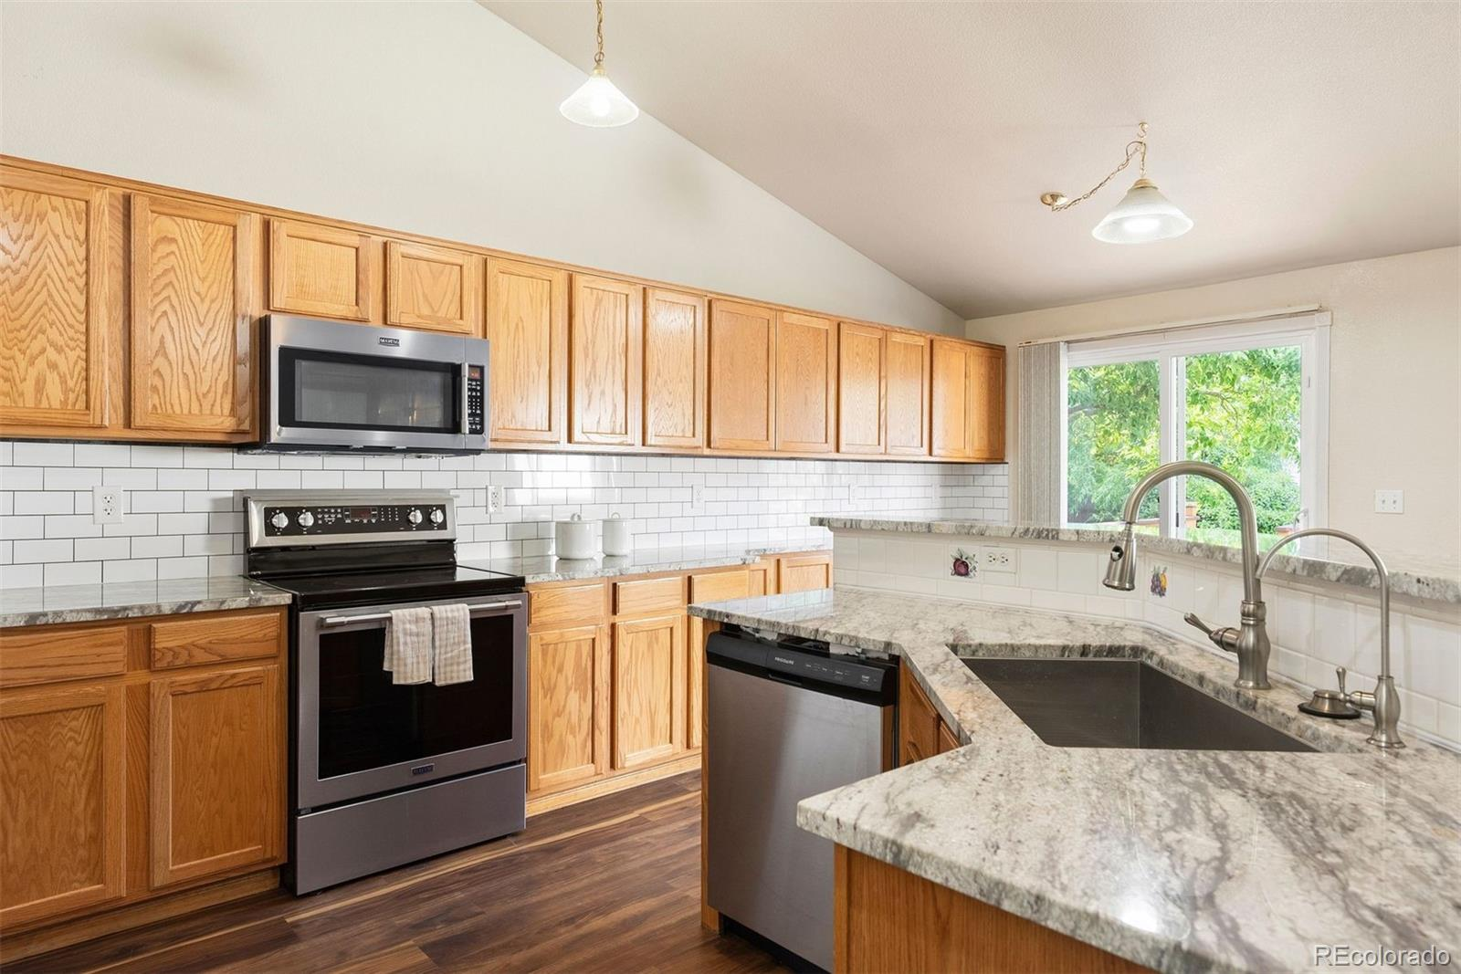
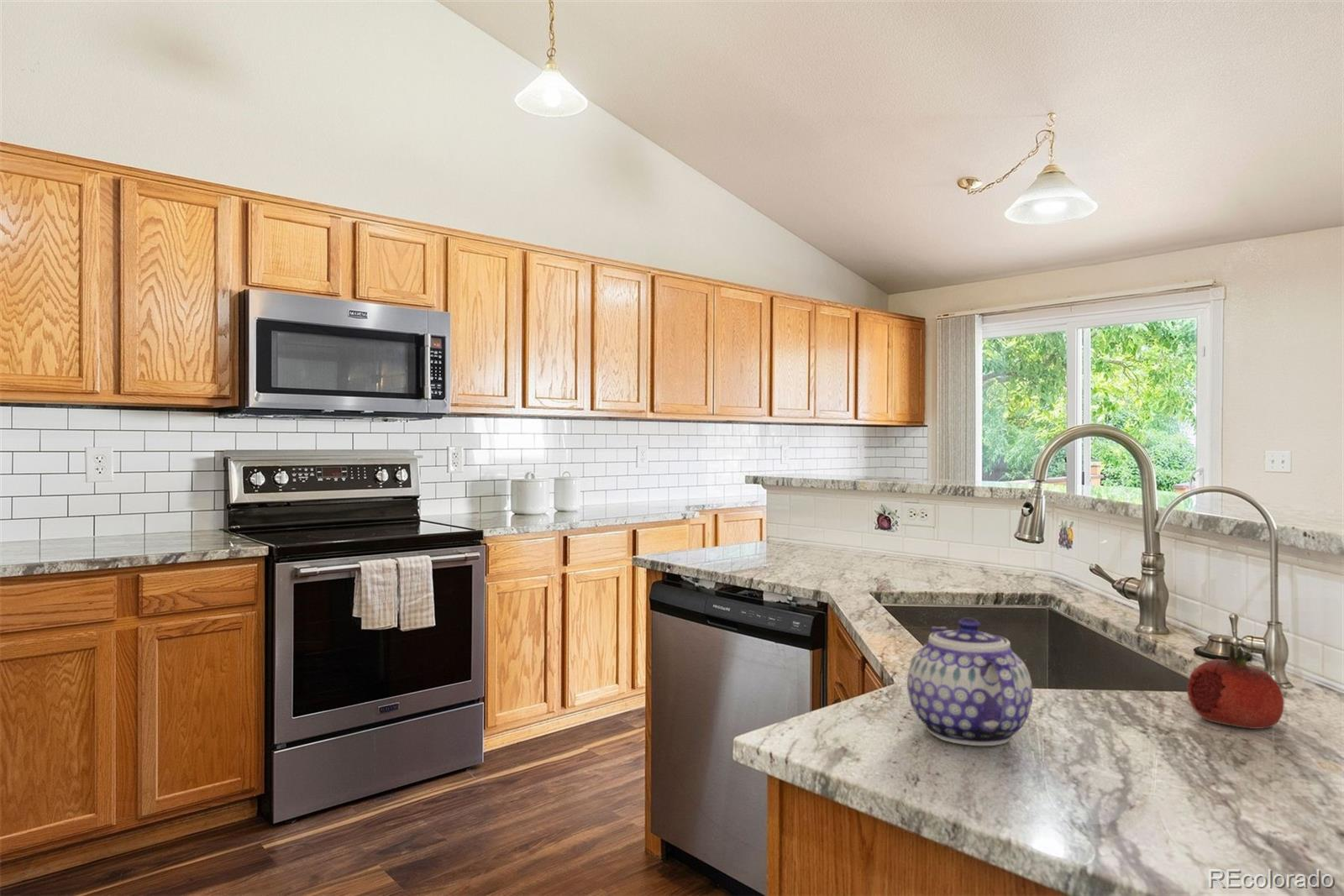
+ teapot (968, 675)
+ fruit (1235, 683)
